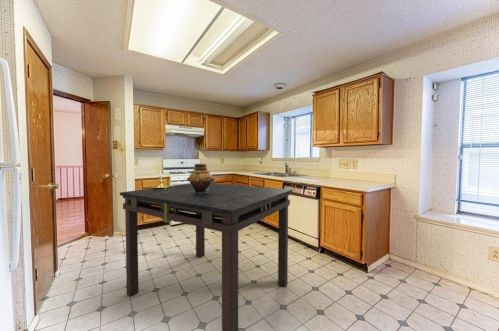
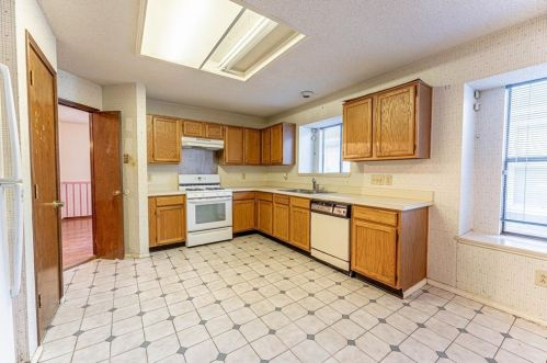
- dining table (204, 240)
- candle holder (161, 179)
- vase (200, 178)
